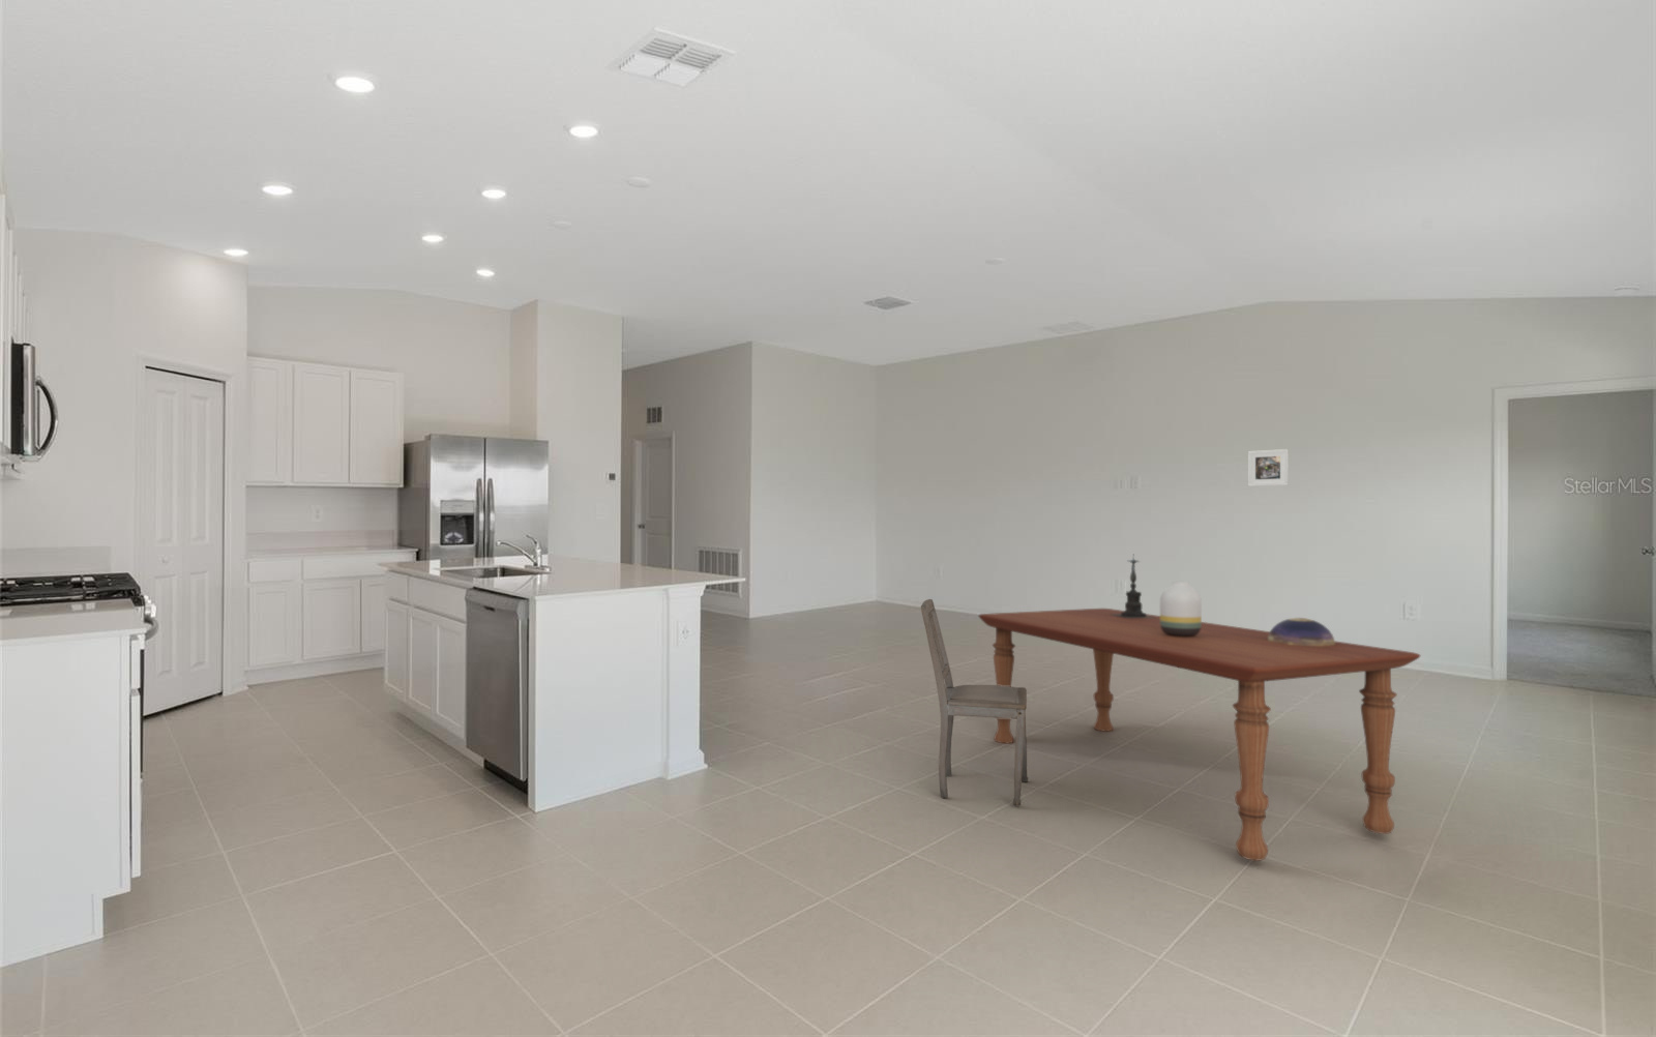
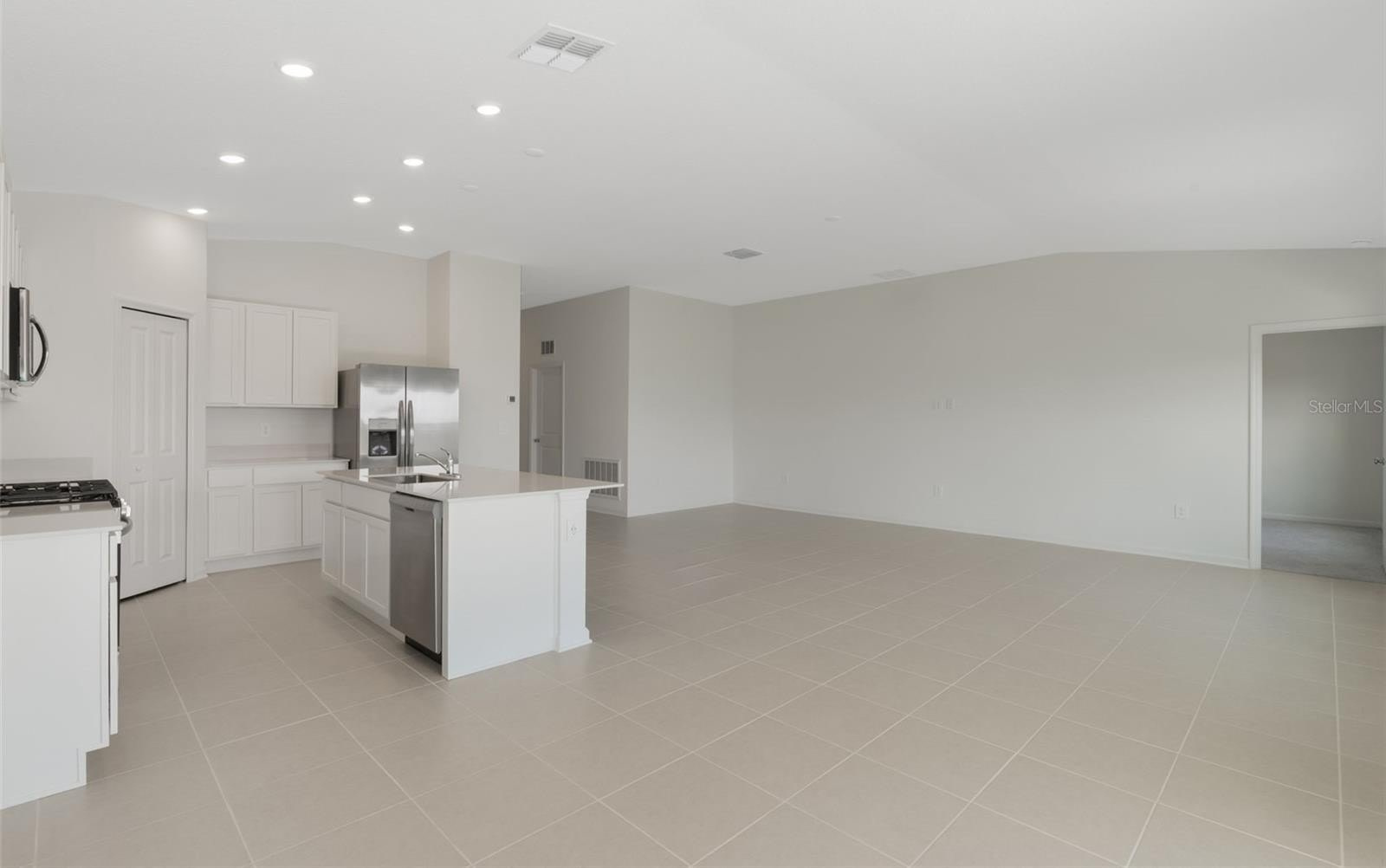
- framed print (1268, 468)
- dining table (1170, 665)
- candle holder (1133, 583)
- vase (1180, 607)
- decorative bowl (1300, 630)
- dining chair (979, 694)
